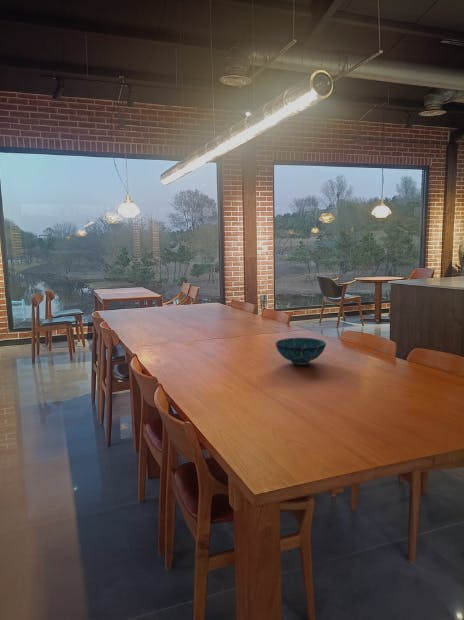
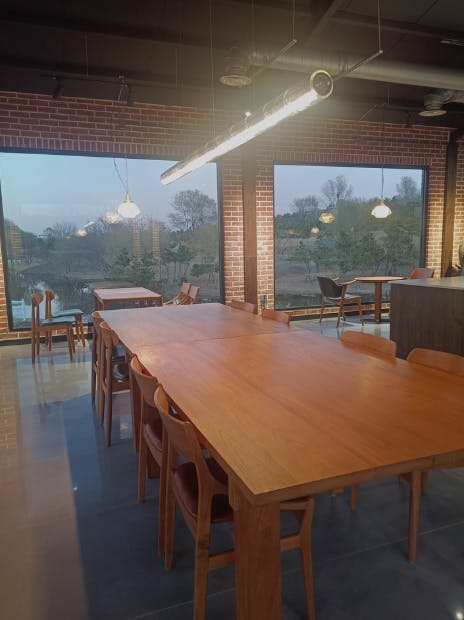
- decorative bowl (300, 352)
